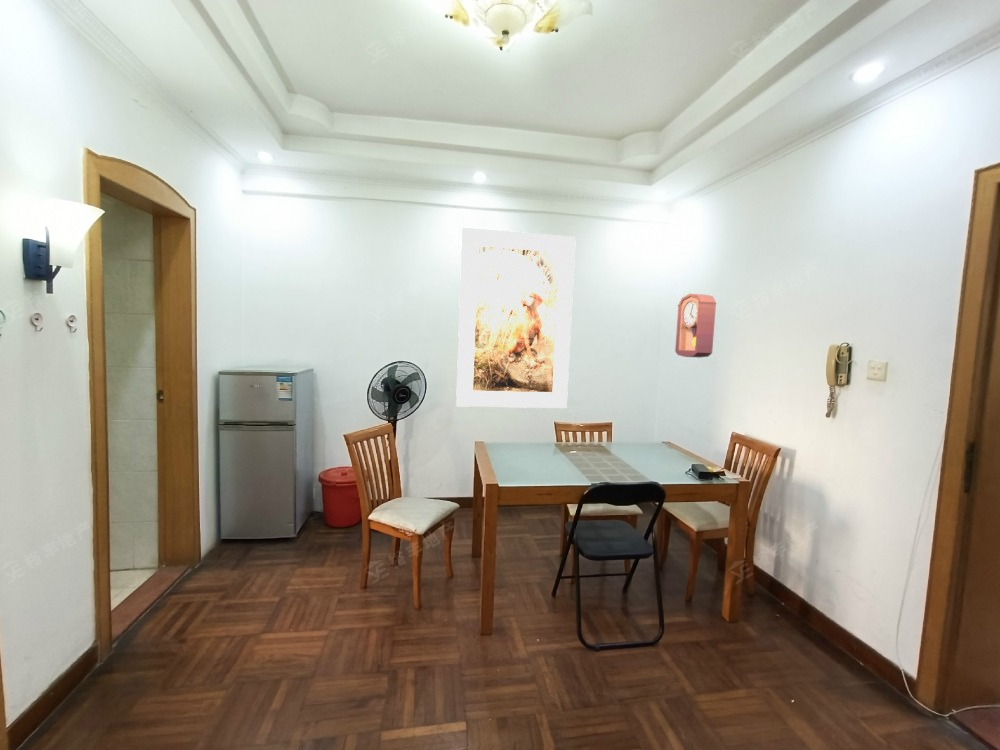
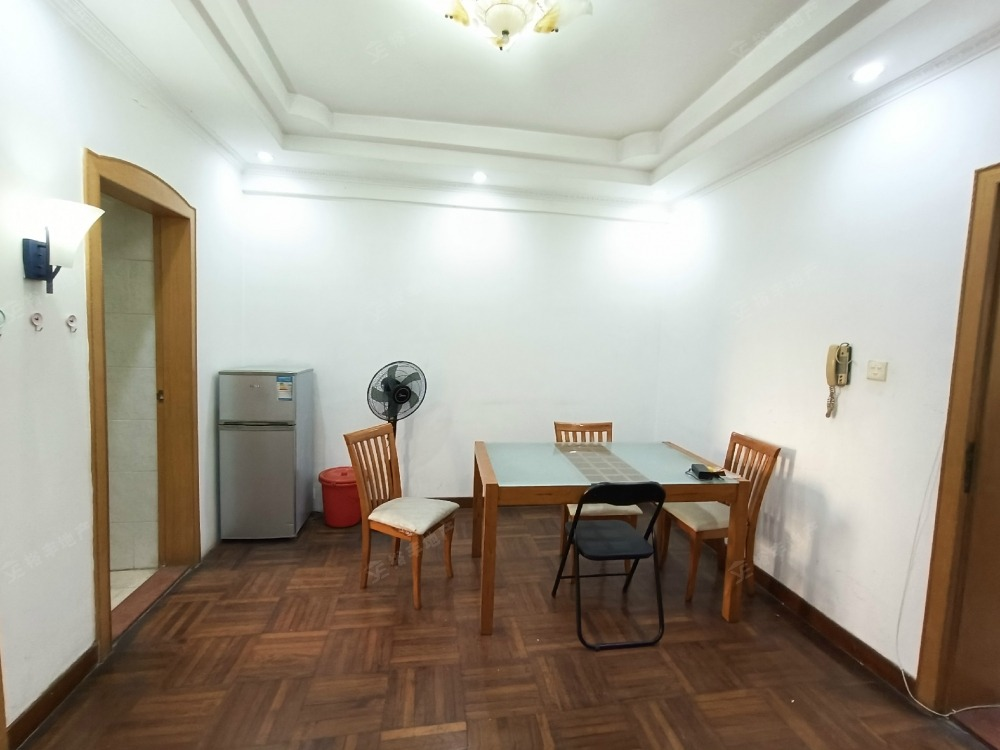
- pendulum clock (694, 325)
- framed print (516, 321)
